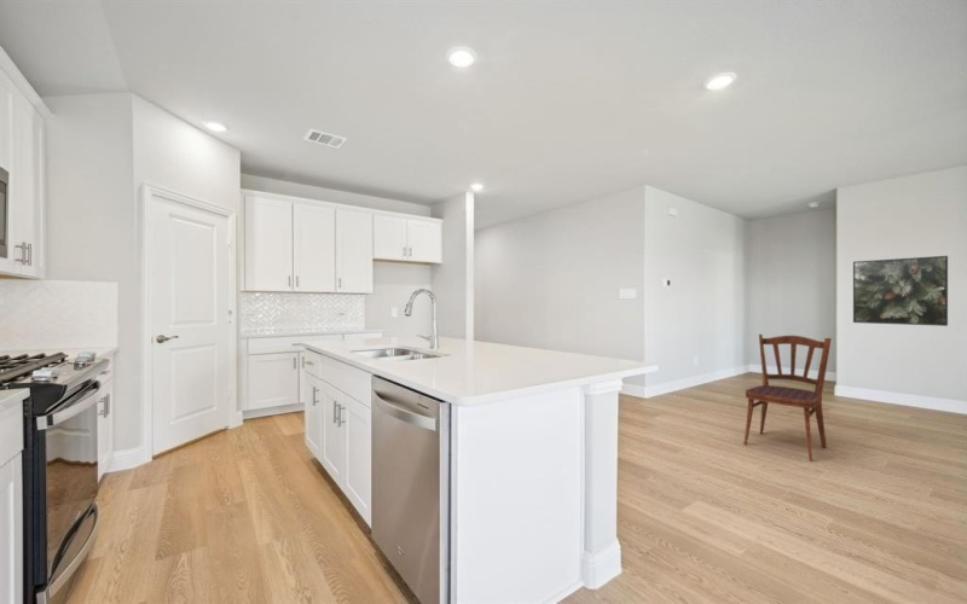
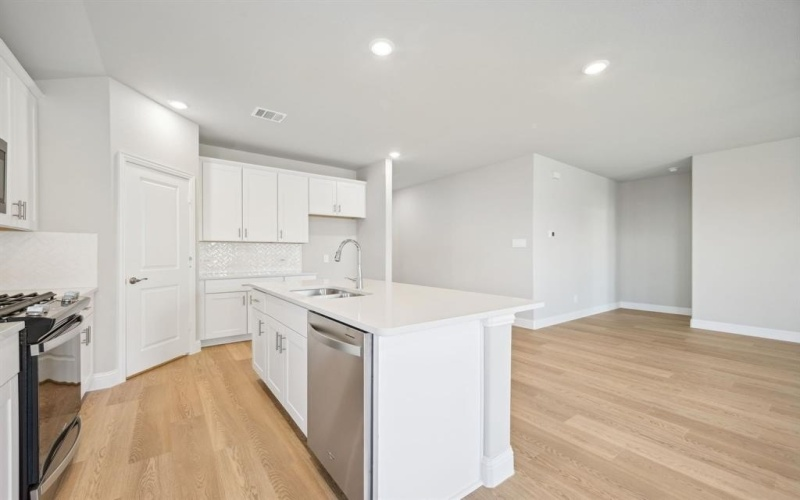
- dining chair (784, 390)
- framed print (897, 291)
